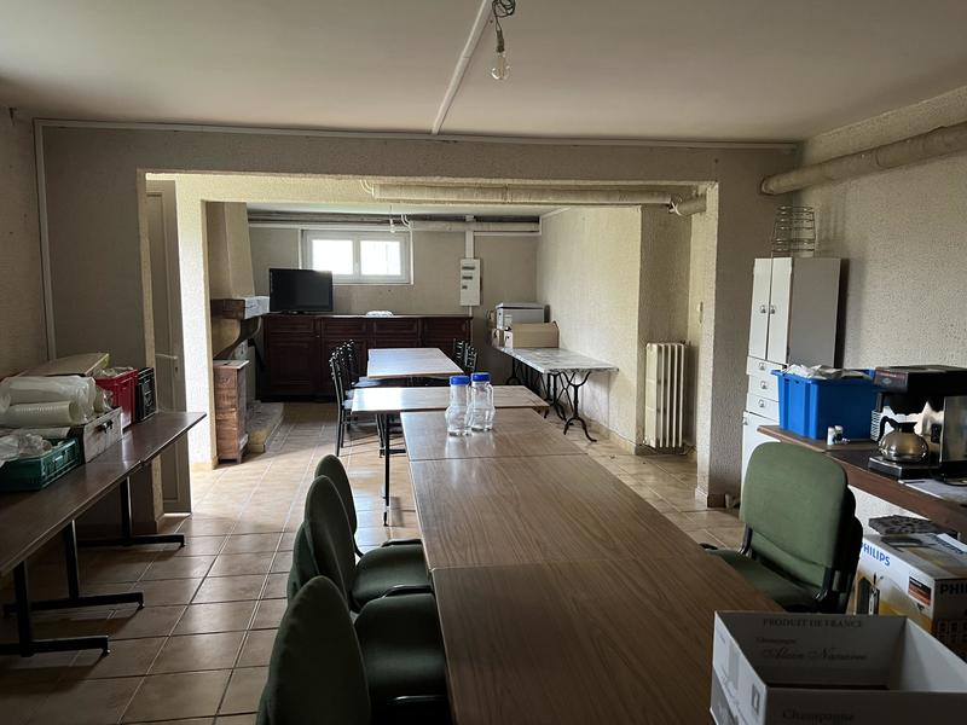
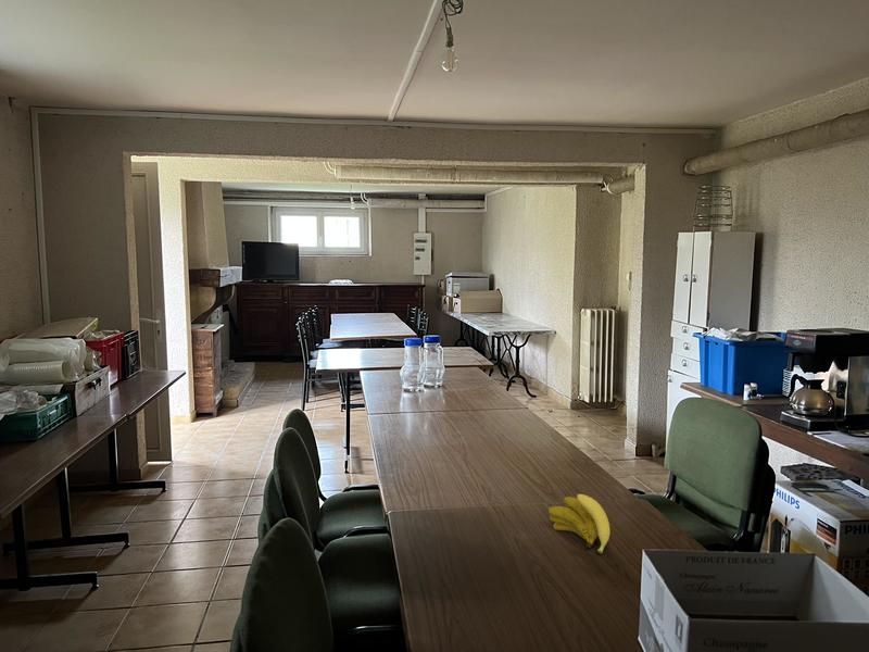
+ banana (577, 513)
